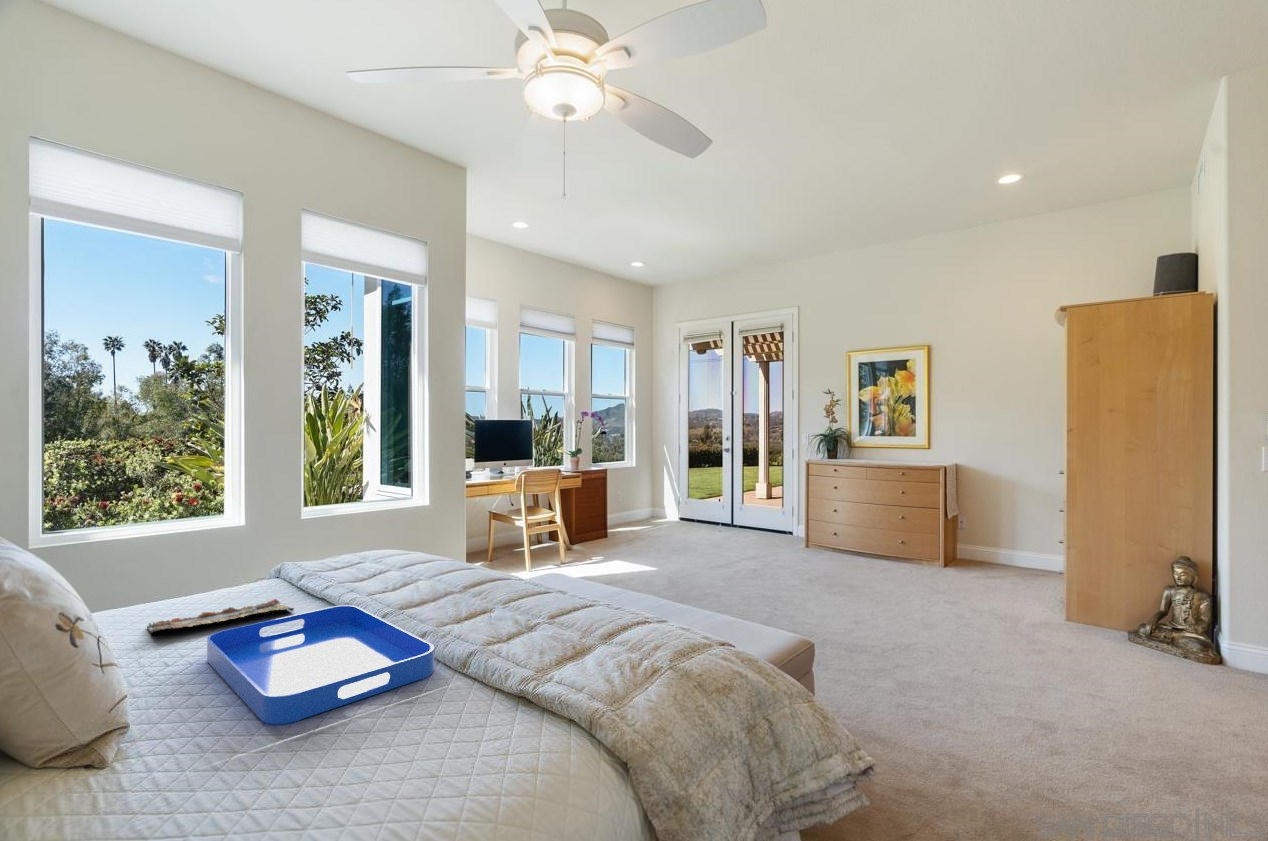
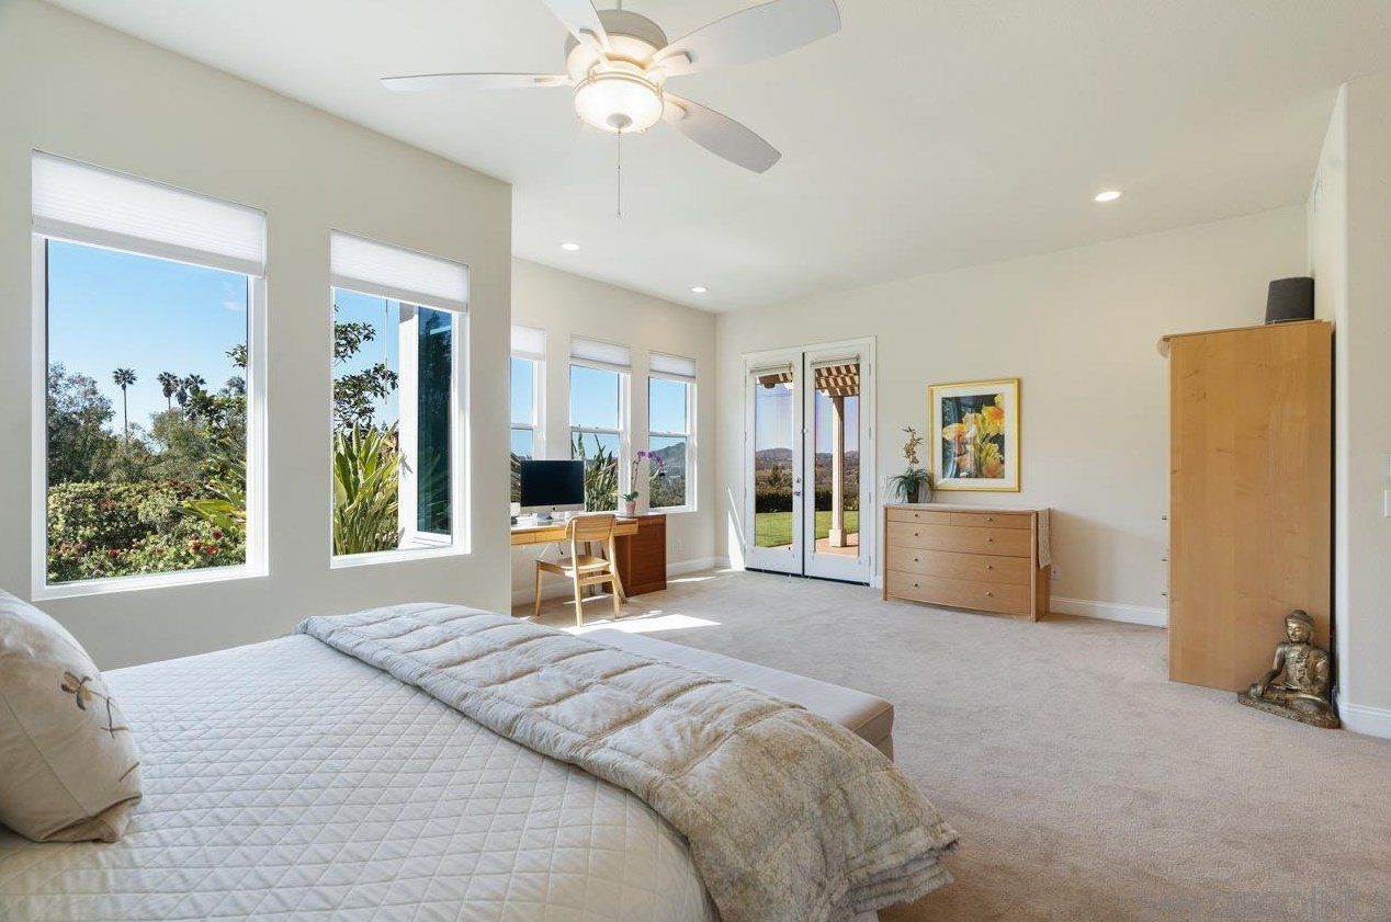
- serving tray (318, 653)
- magazine (222, 614)
